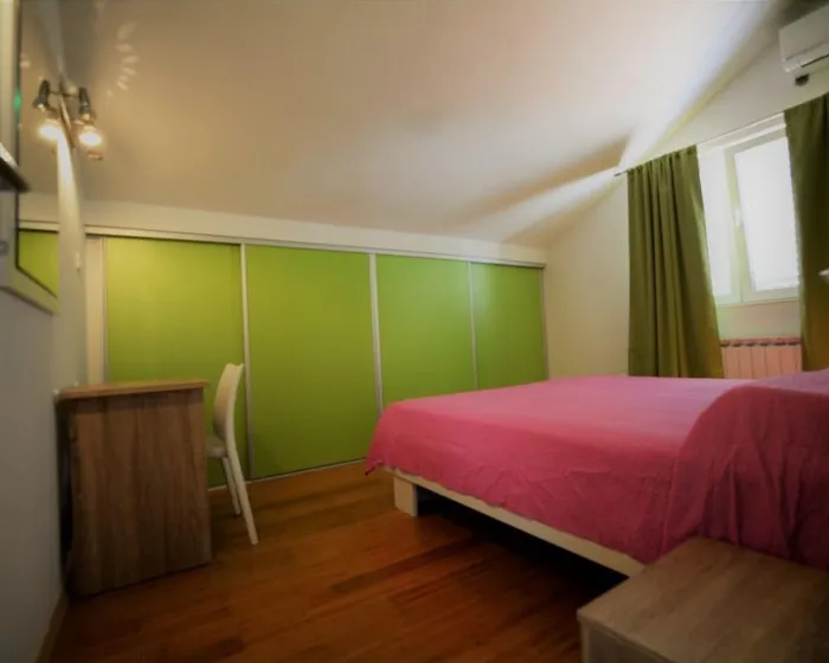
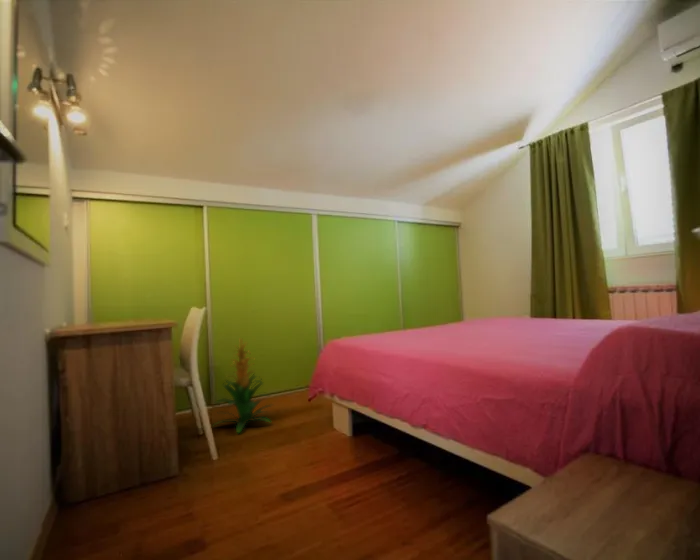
+ indoor plant (242, 380)
